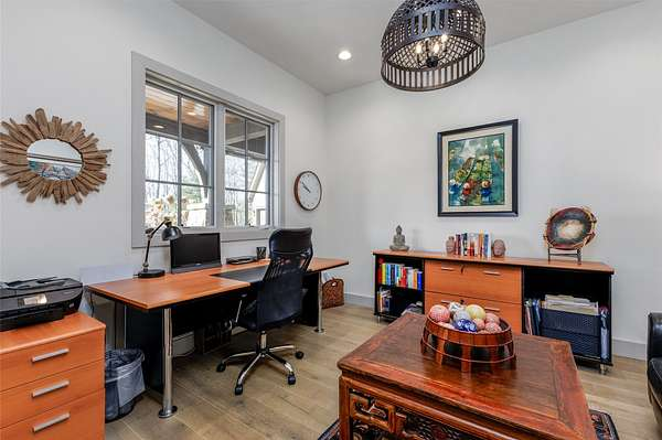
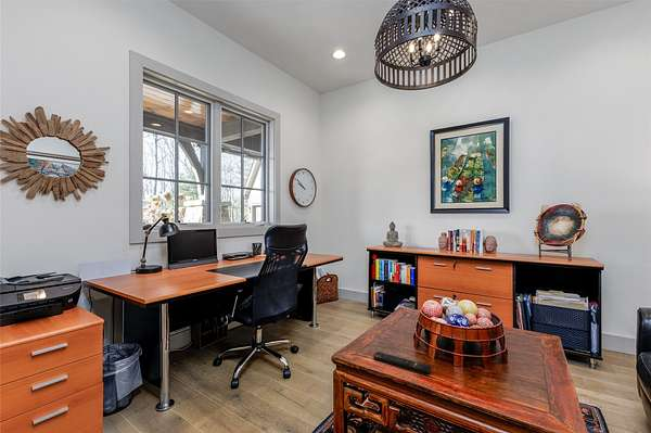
+ remote control (400, 361)
